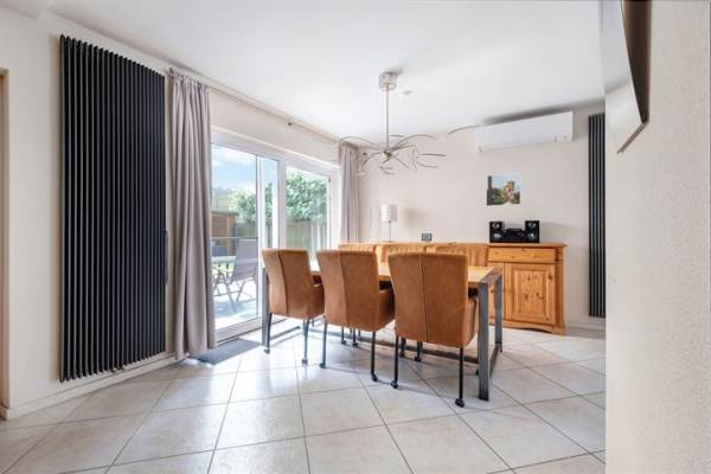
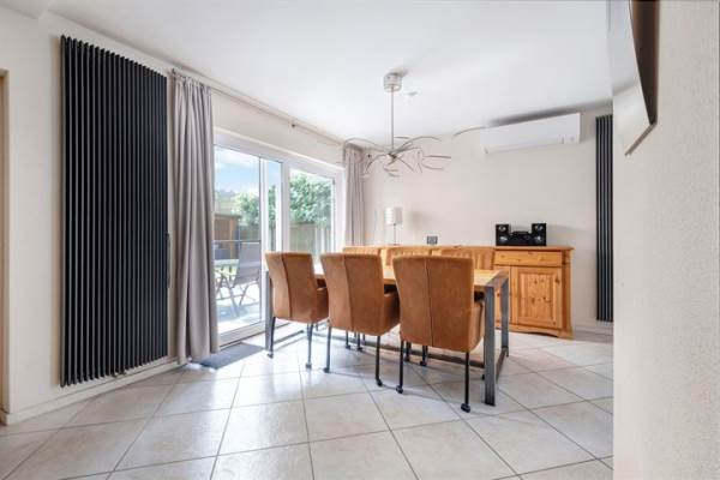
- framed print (502, 190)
